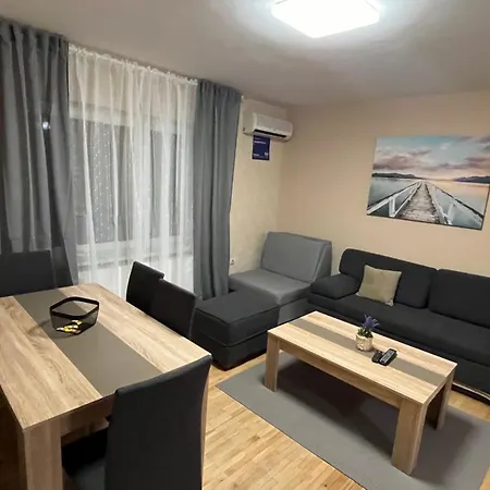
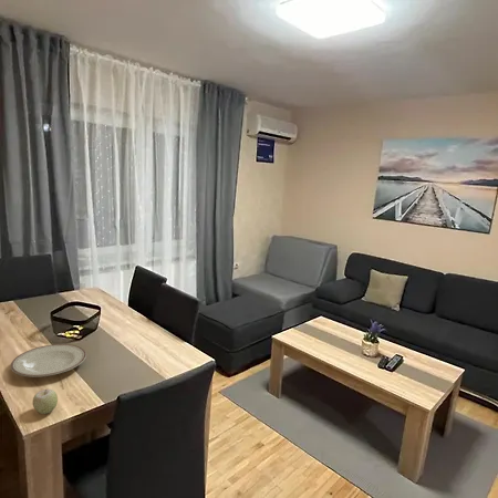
+ fruit (44, 400)
+ plate (50, 362)
